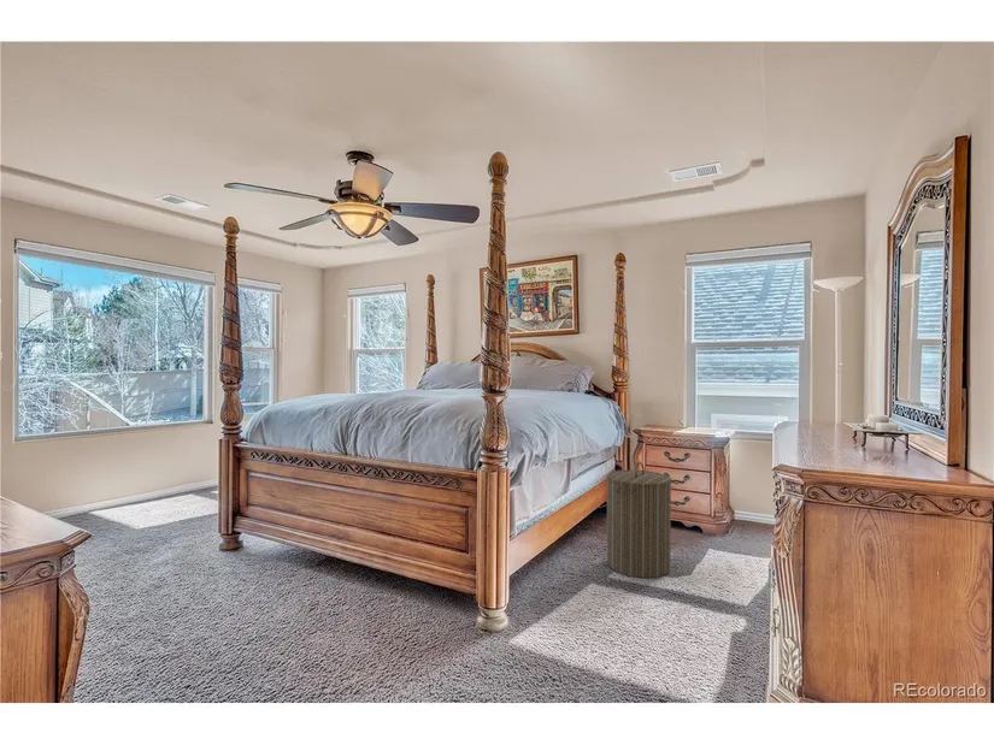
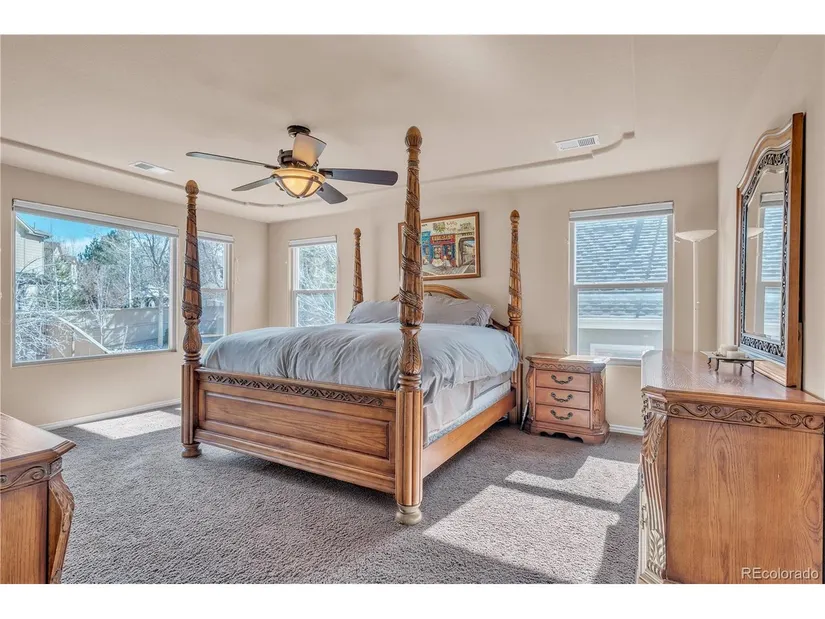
- laundry hamper (637, 513)
